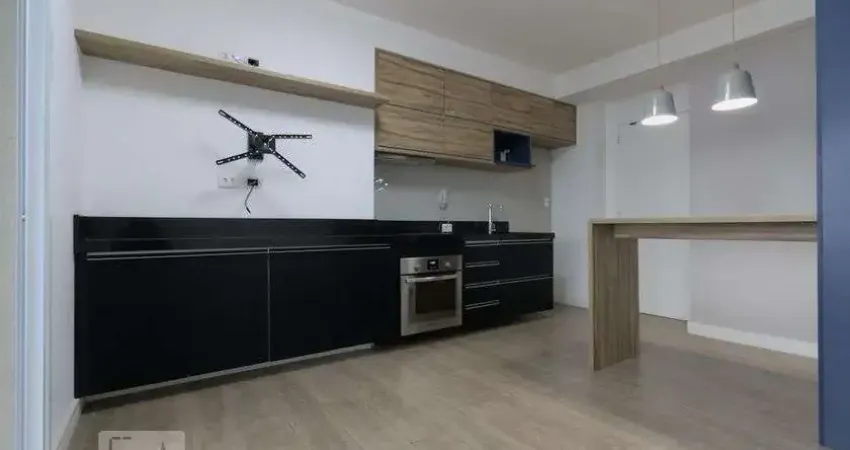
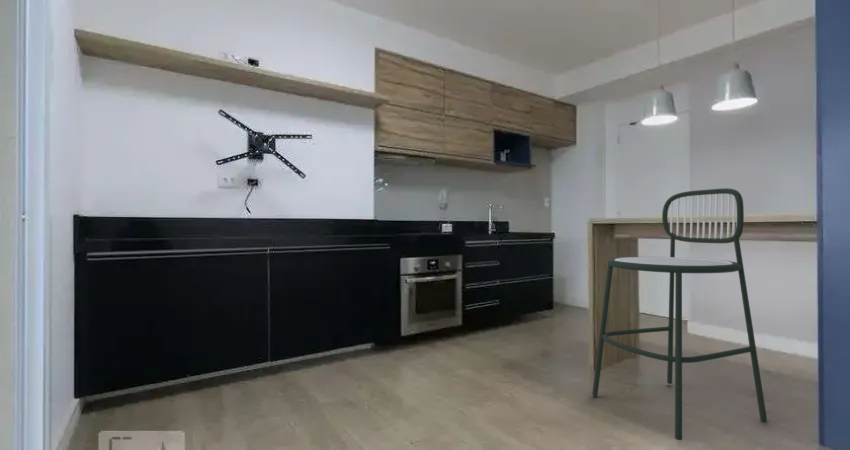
+ bar stool (670, 298)
